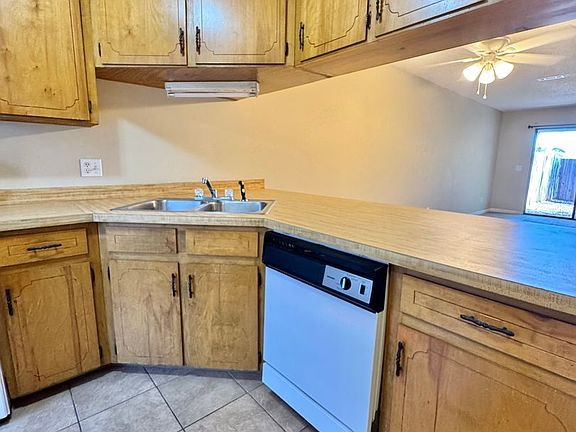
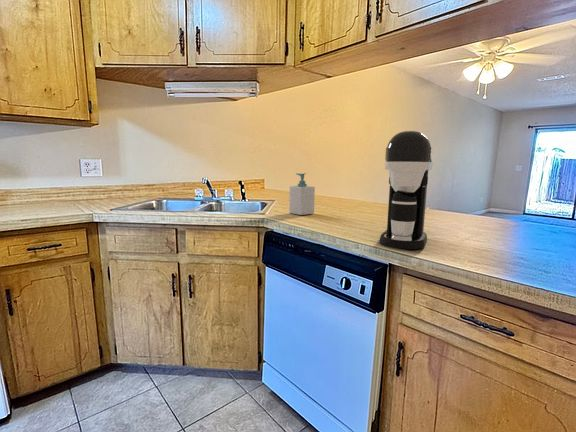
+ coffee maker (407, 188)
+ soap bottle (301, 193)
